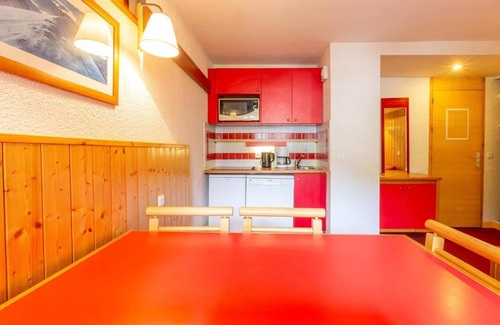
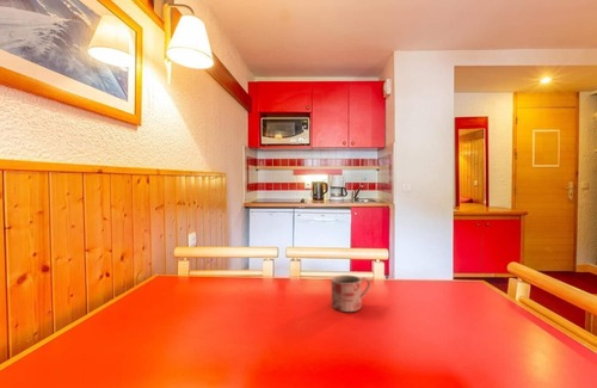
+ mug (351, 291)
